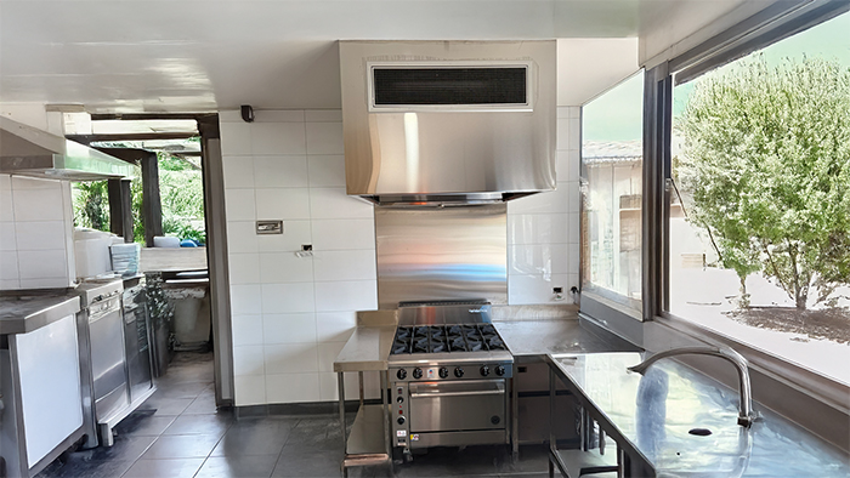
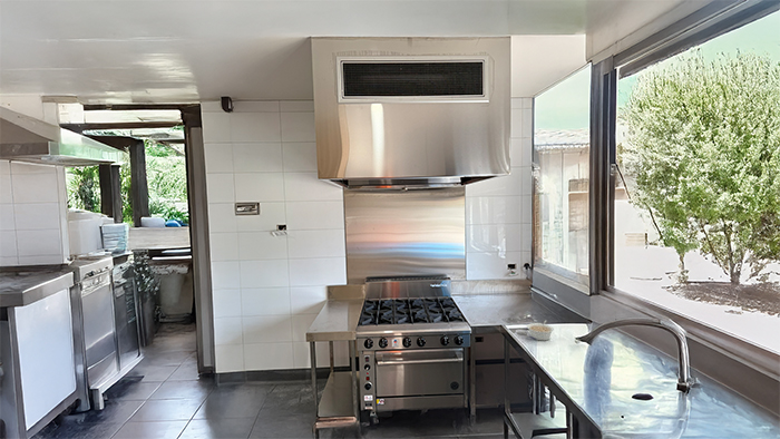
+ legume (539, 331)
